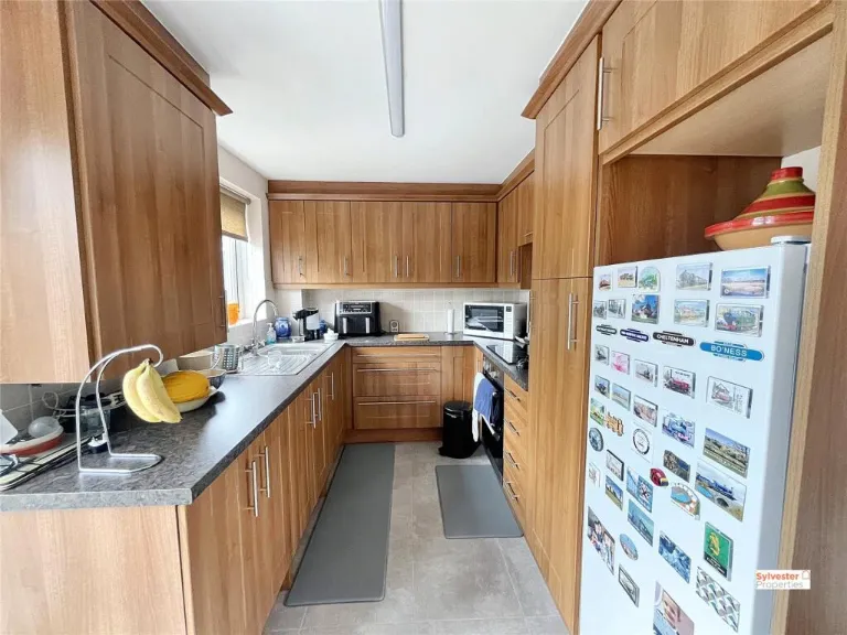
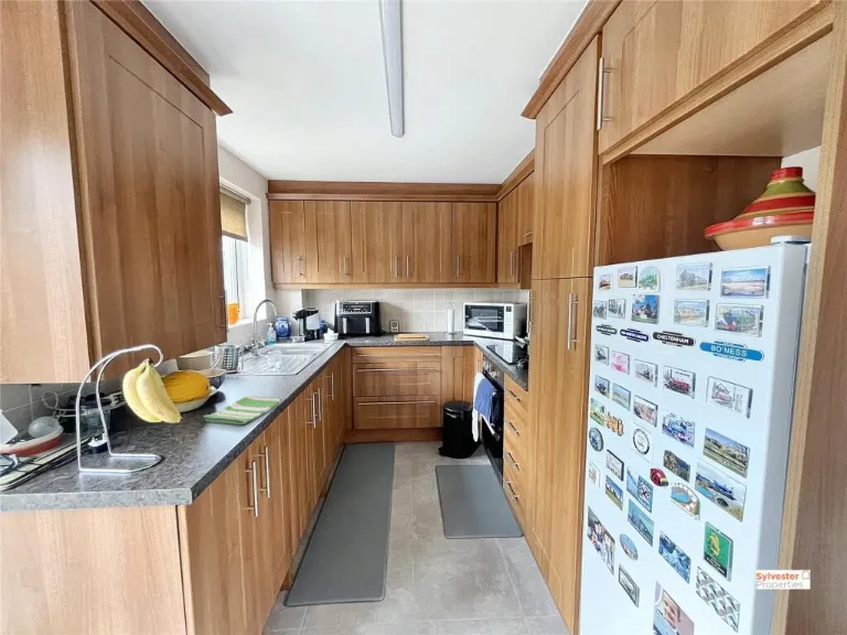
+ dish towel (246, 408)
